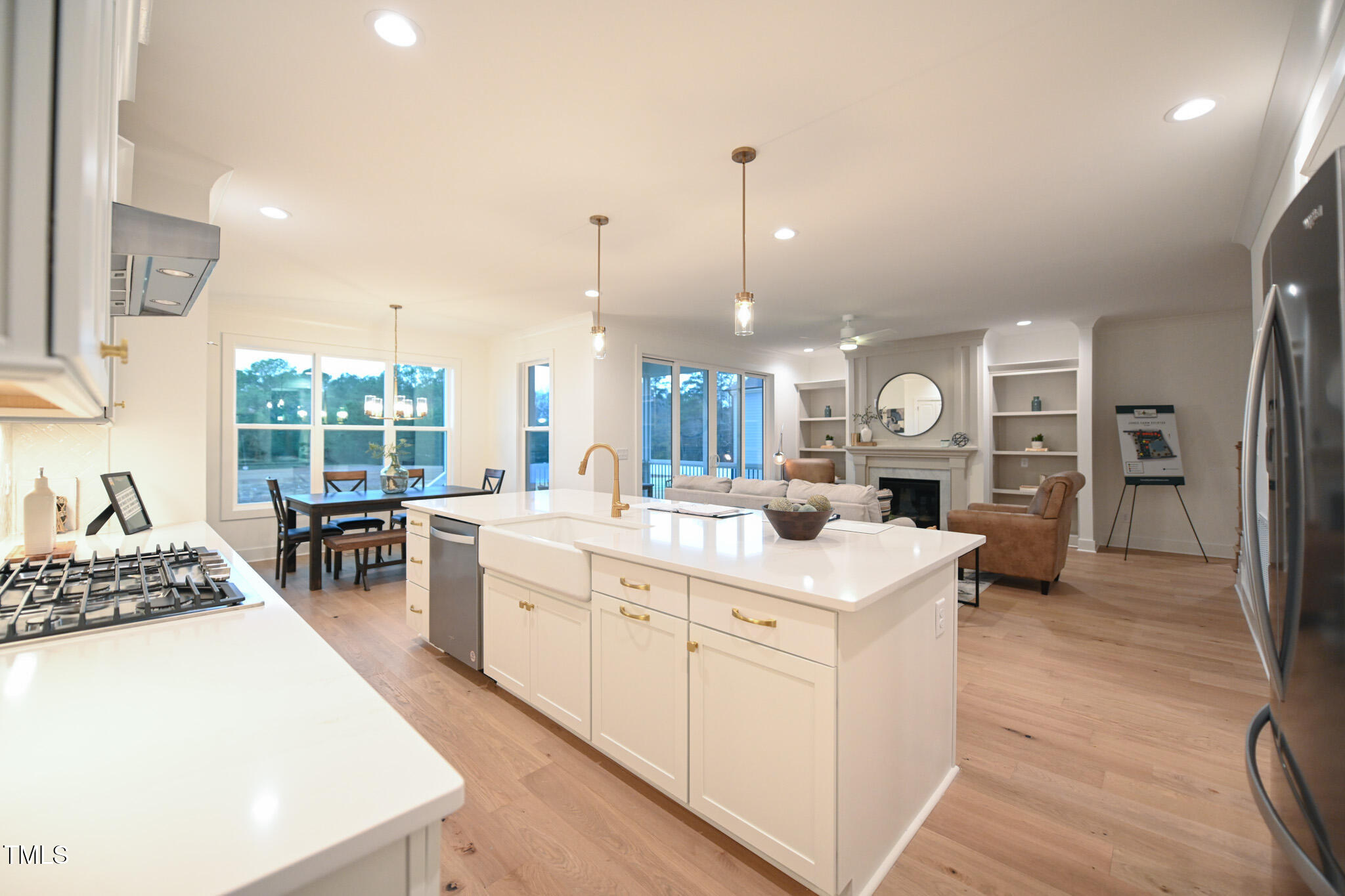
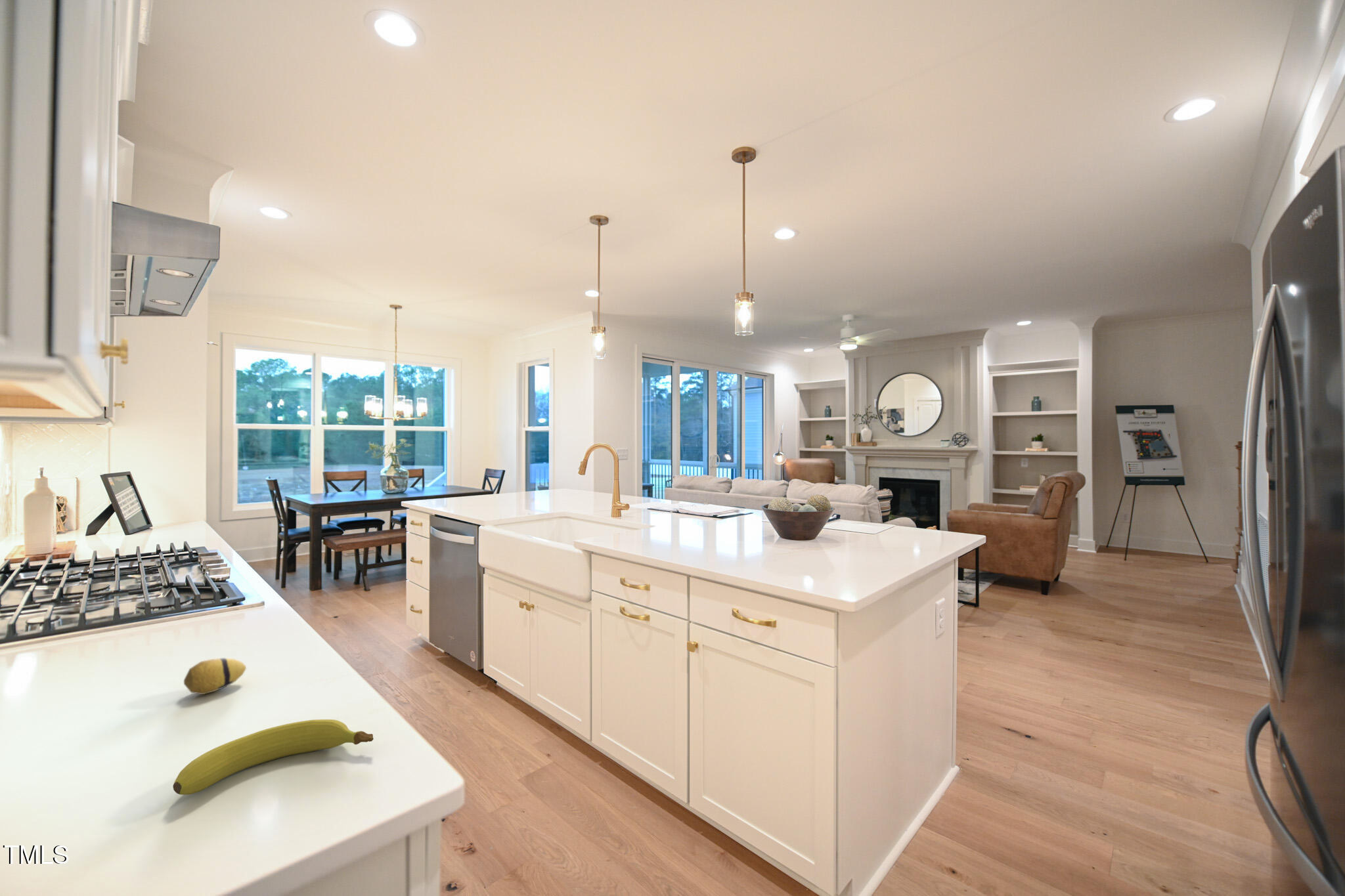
+ fruit (275, 754)
+ decorative egg (215, 674)
